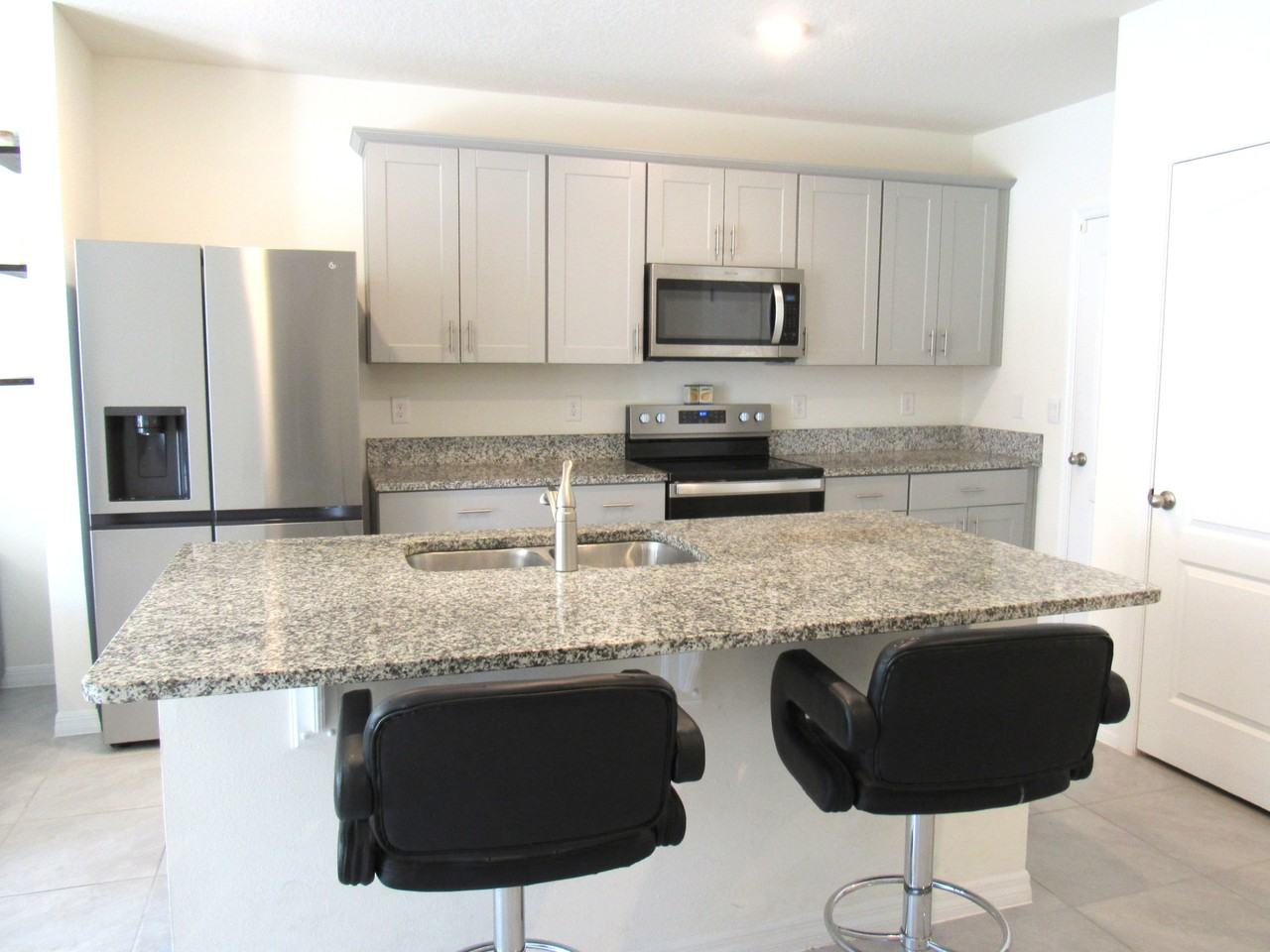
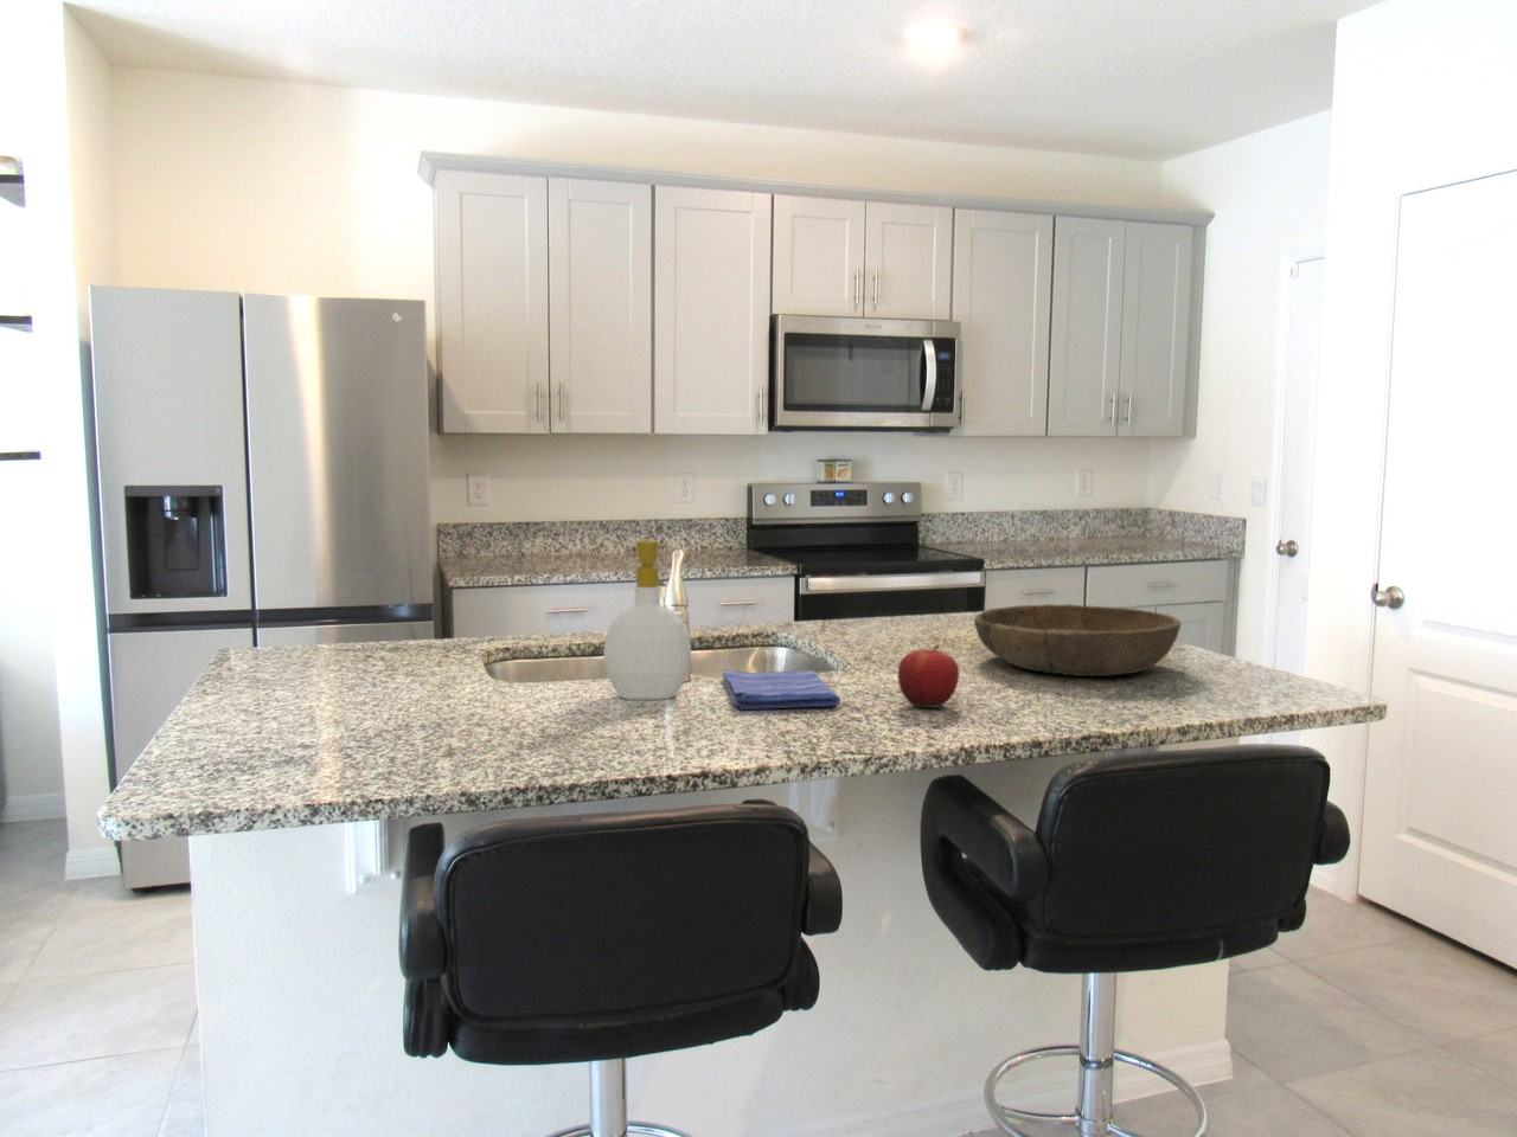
+ fruit (928, 675)
+ bowl (1074, 640)
+ dish towel (778, 684)
+ soap bottle (647, 620)
